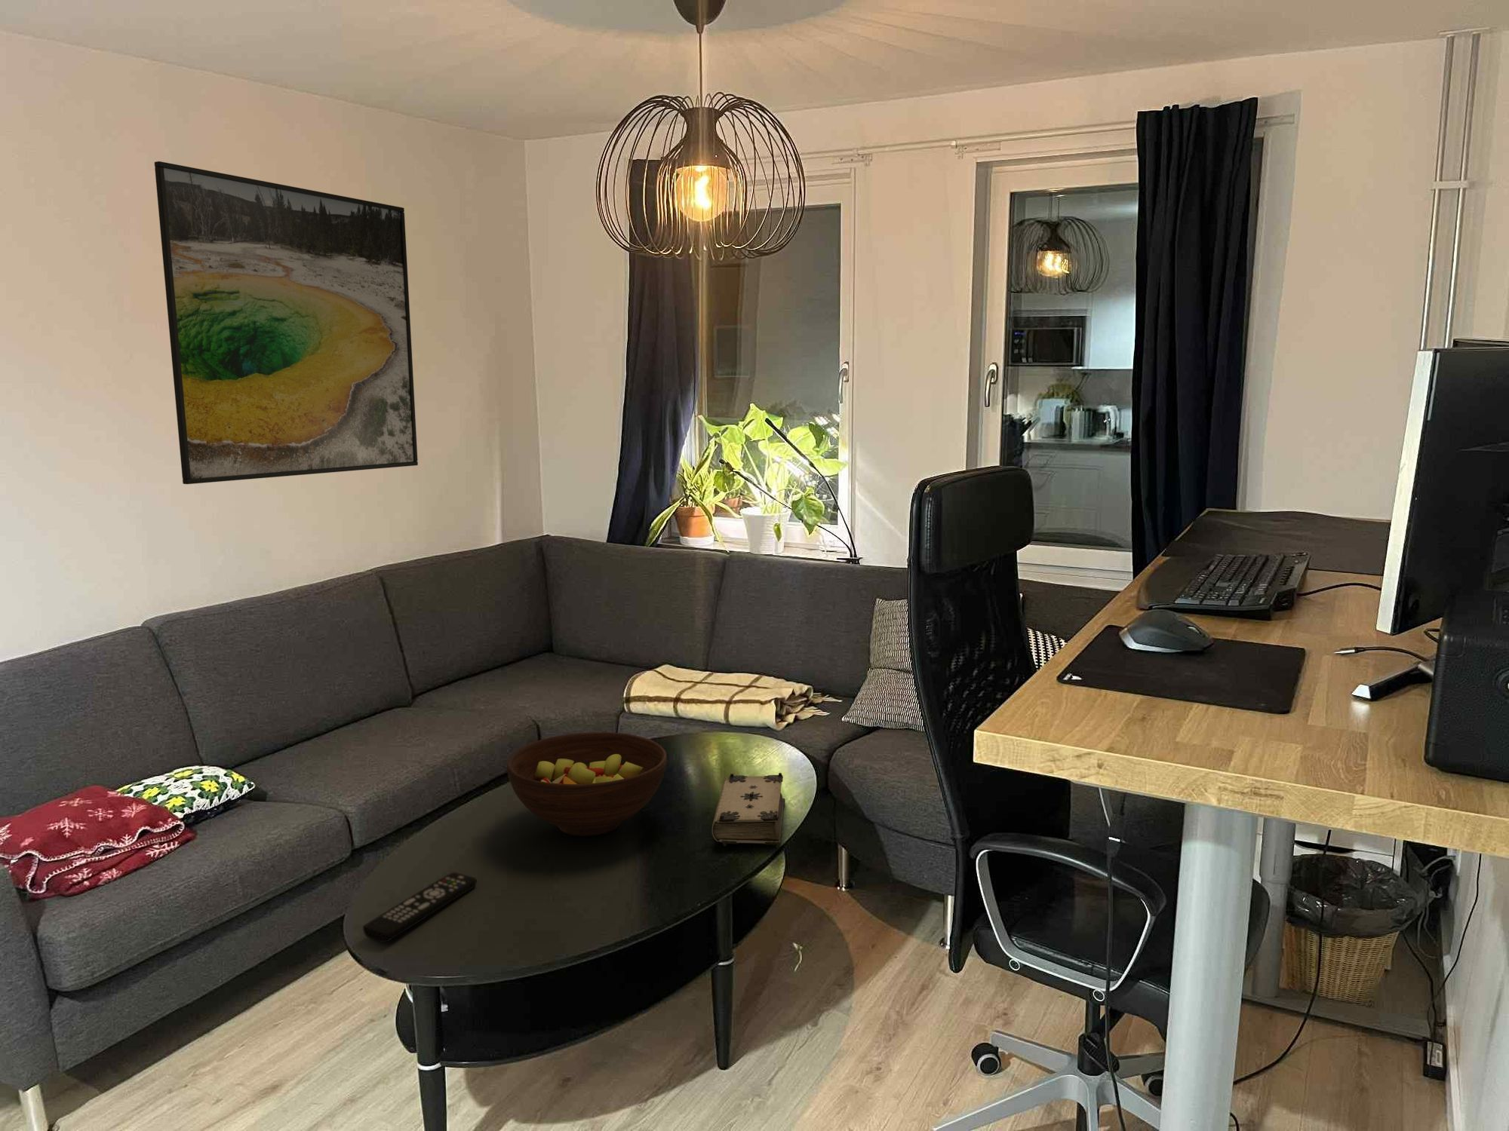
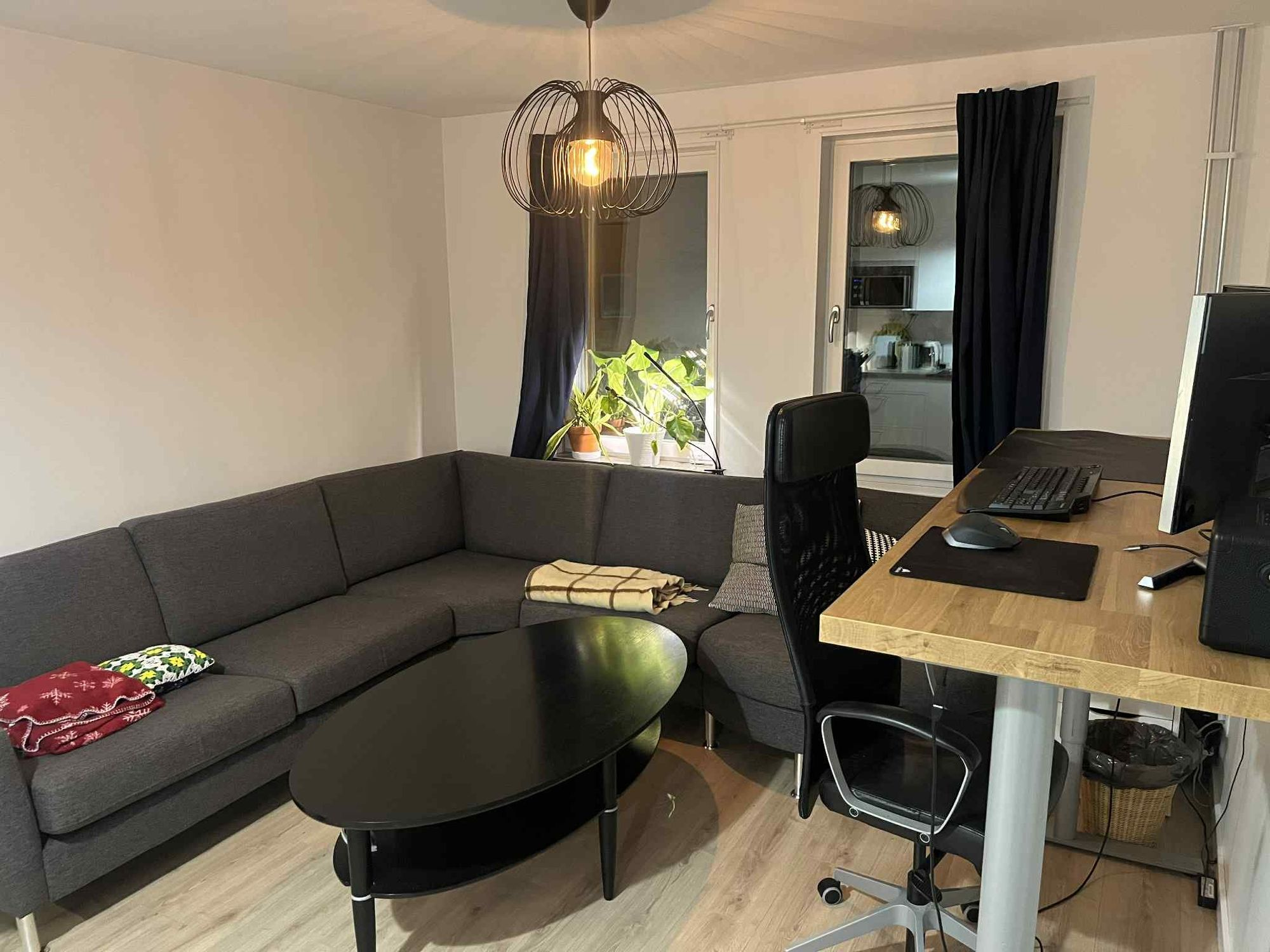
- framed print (303, 334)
- remote control (422, 905)
- book (750, 808)
- fruit bowl (588, 791)
